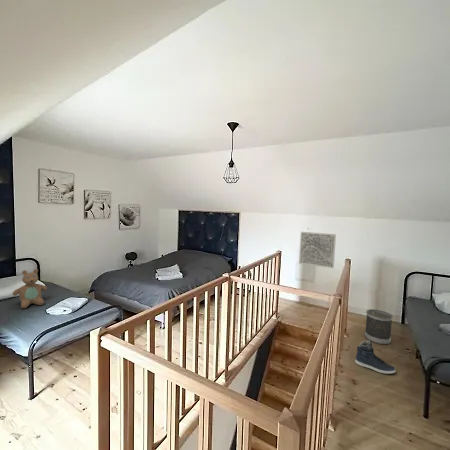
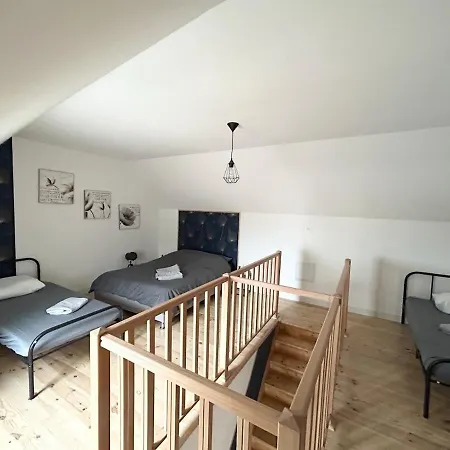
- wastebasket (378, 326)
- sneaker (375, 355)
- wall art (316, 249)
- teddy bear (31, 287)
